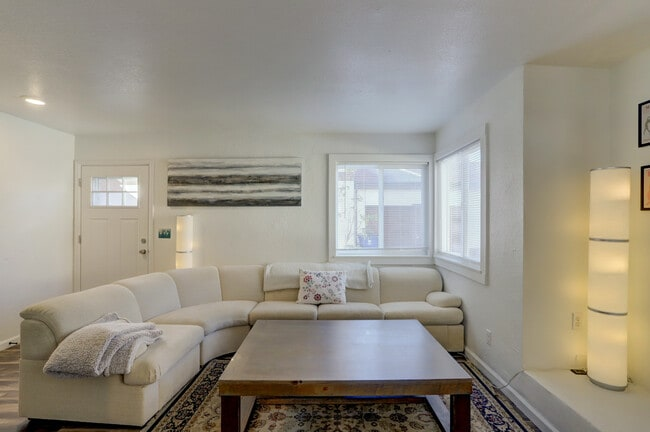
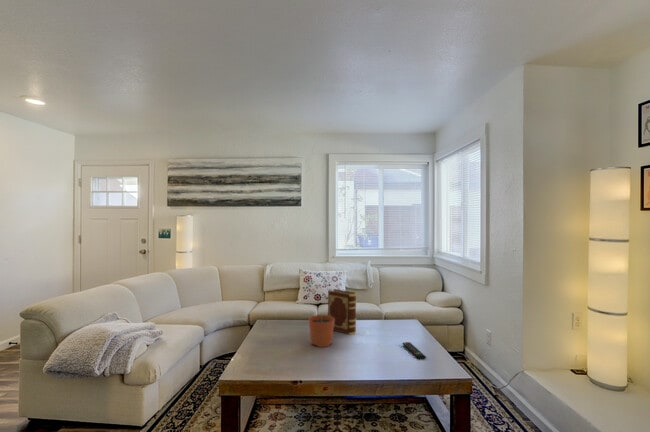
+ decorative book (342, 311)
+ plant pot (321, 324)
+ remote control (413, 350)
